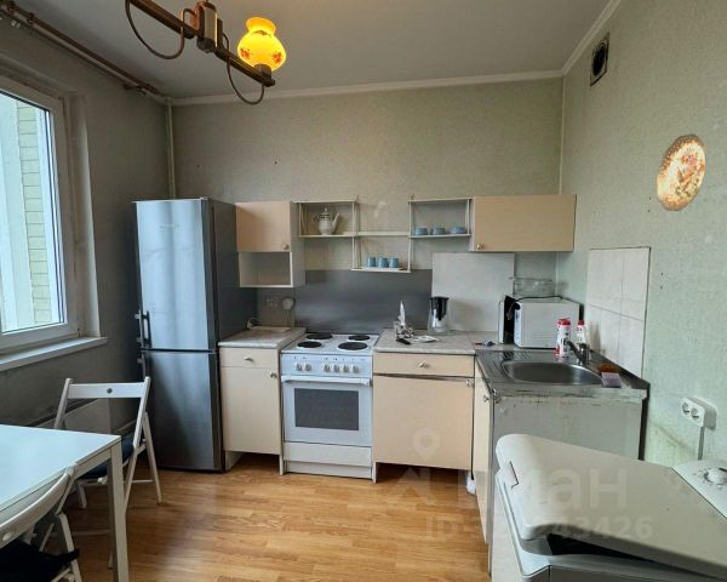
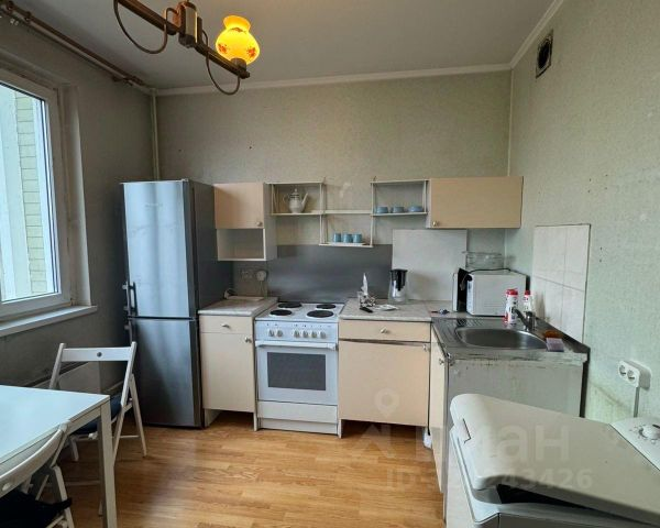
- decorative plate (682, 173)
